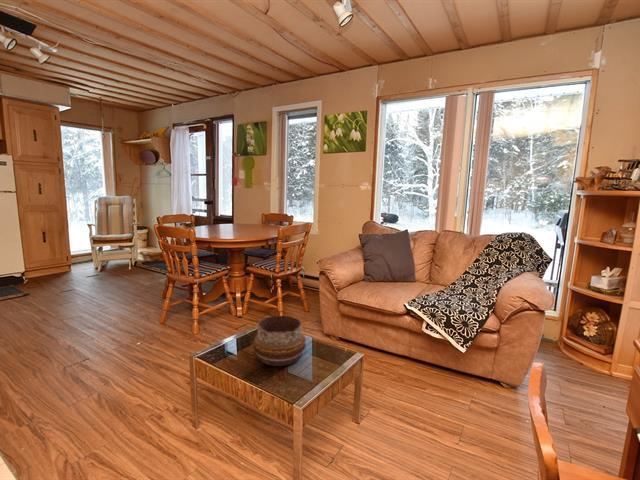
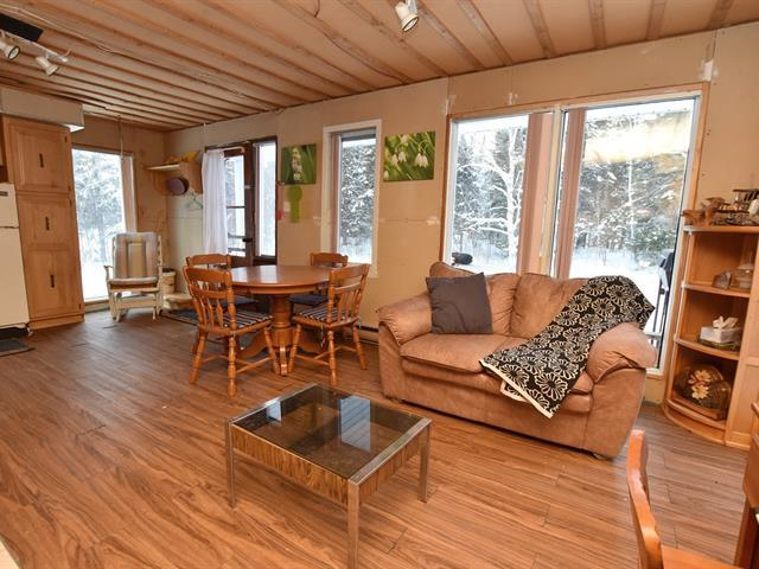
- decorative bowl (279, 340)
